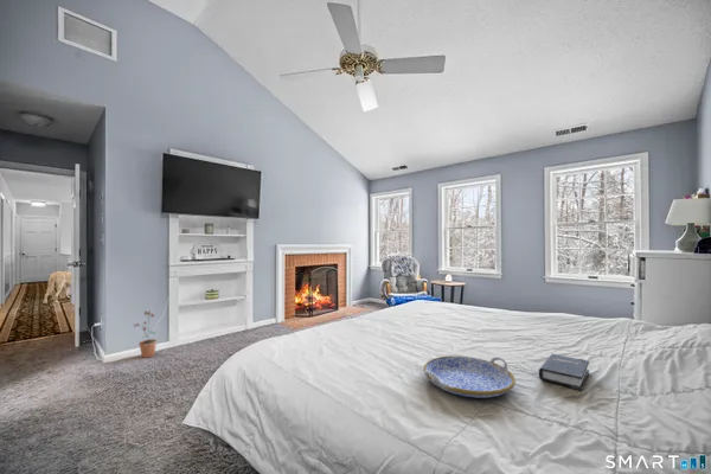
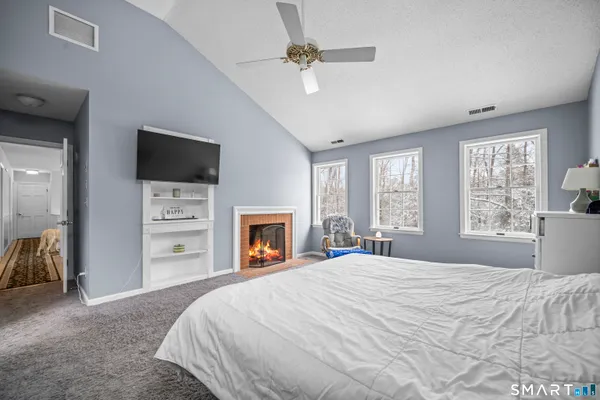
- potted plant (146, 334)
- serving tray (467, 373)
- hardback book (564, 370)
